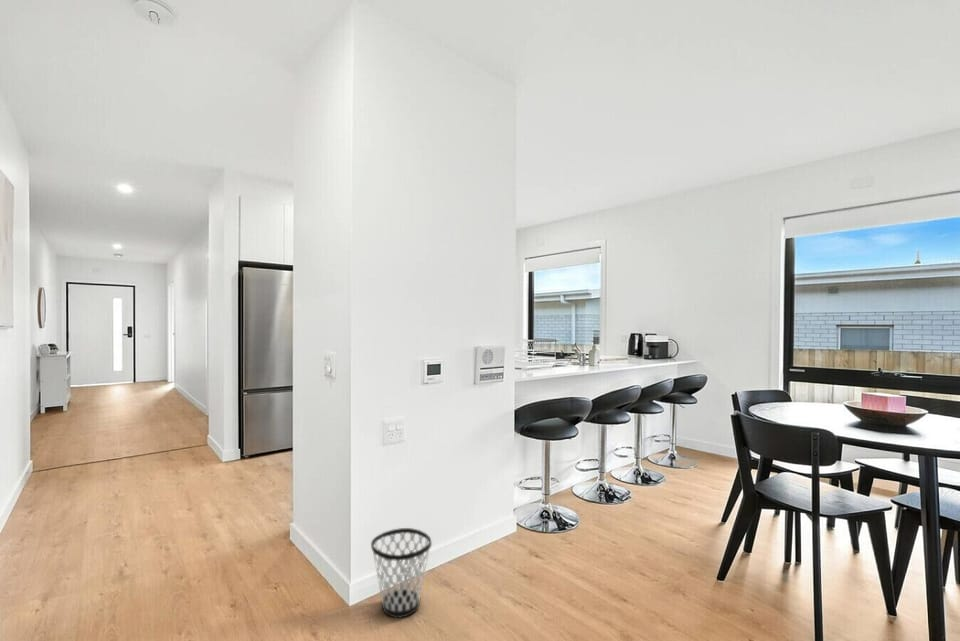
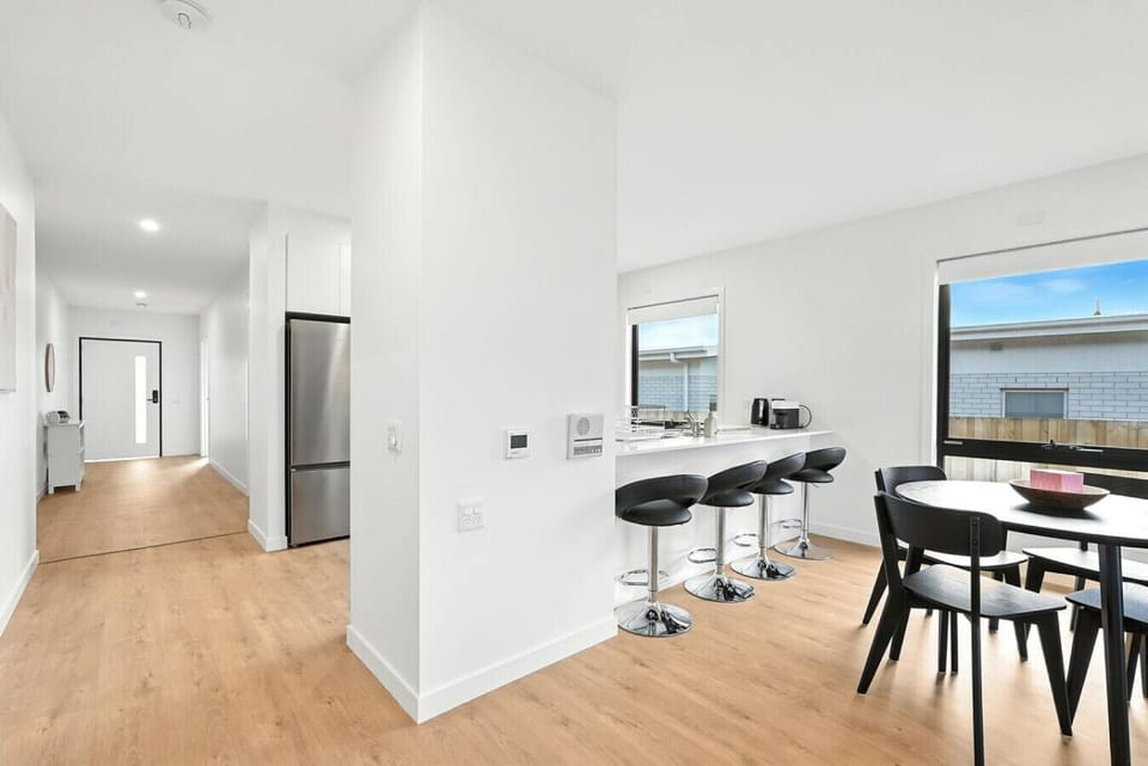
- wastebasket (400, 573)
